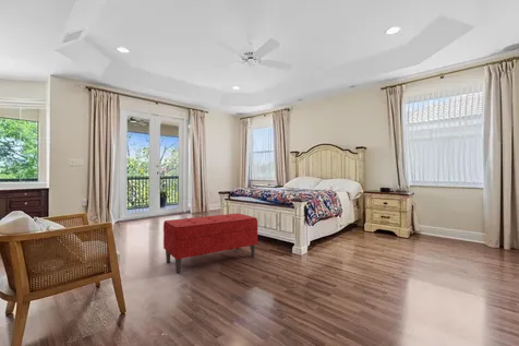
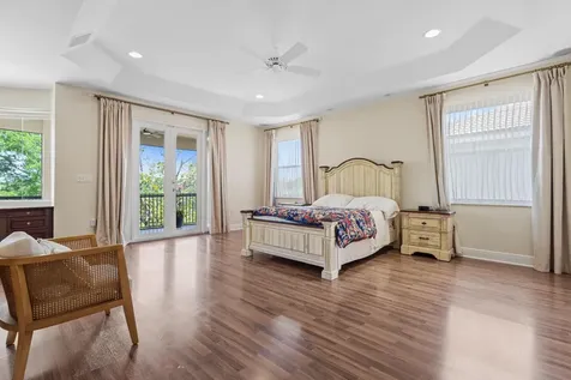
- bench (212, 239)
